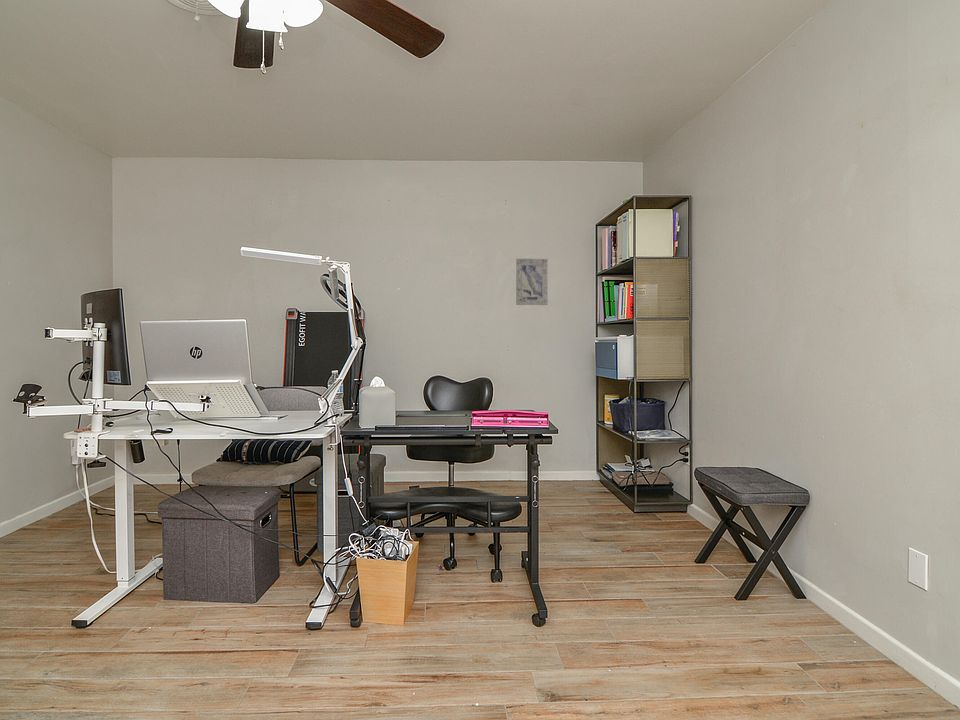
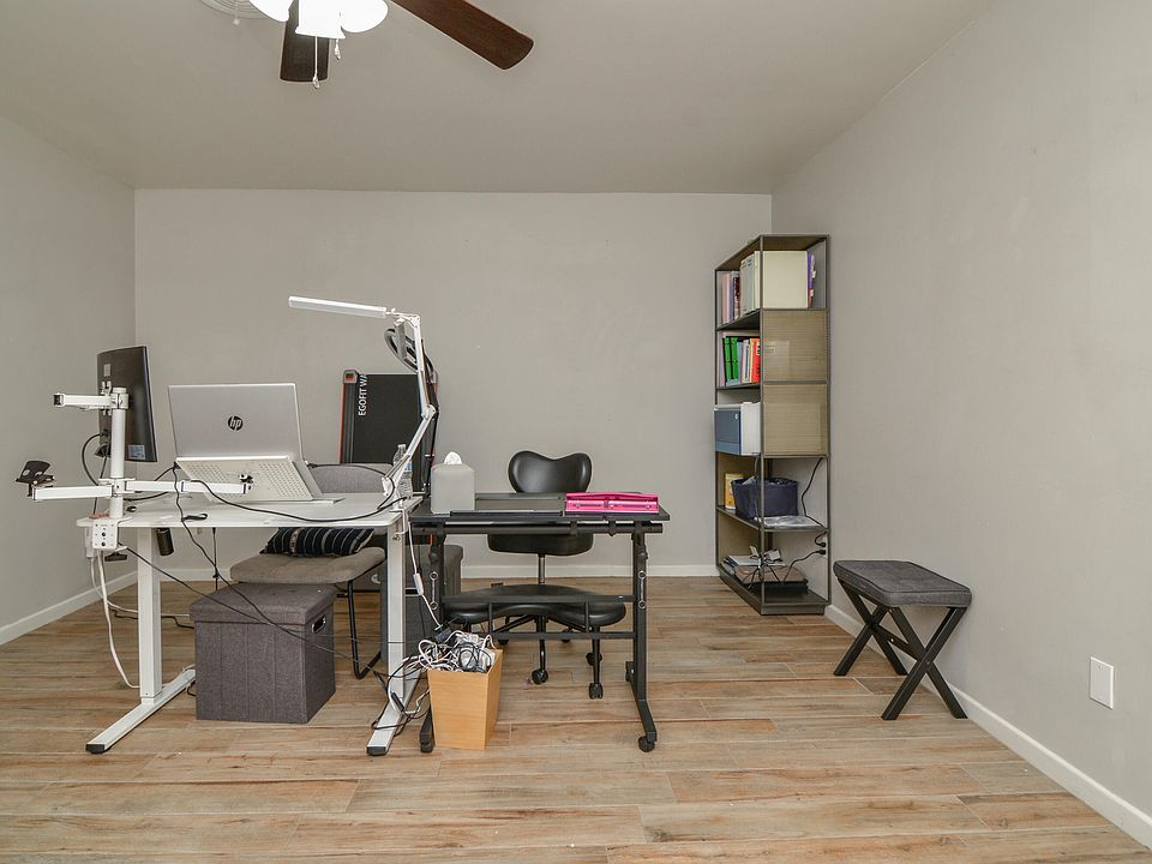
- wall art (531, 281)
